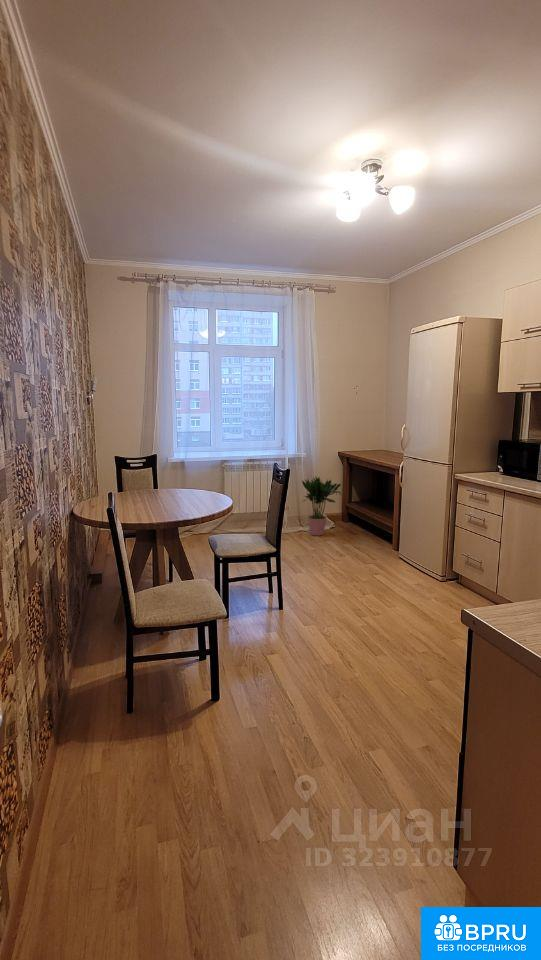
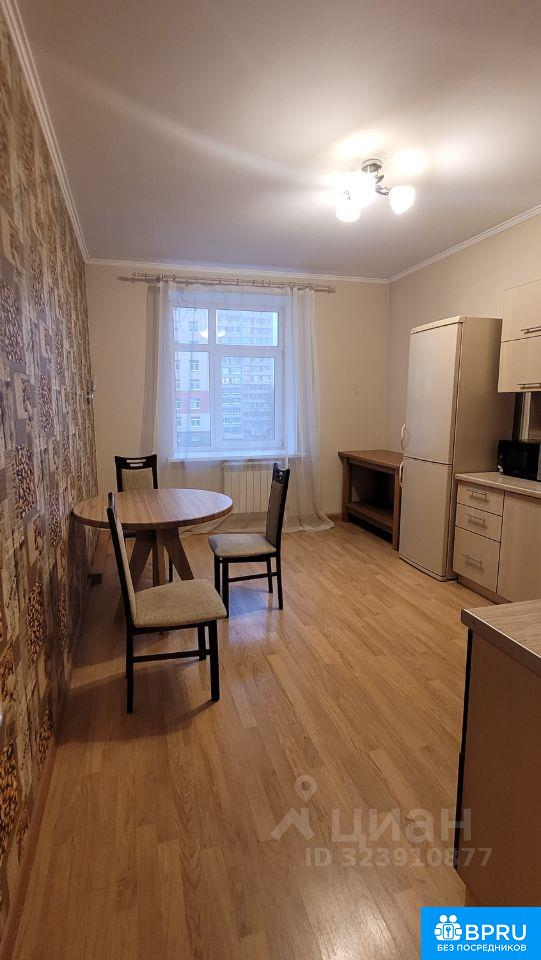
- potted plant (318, 503)
